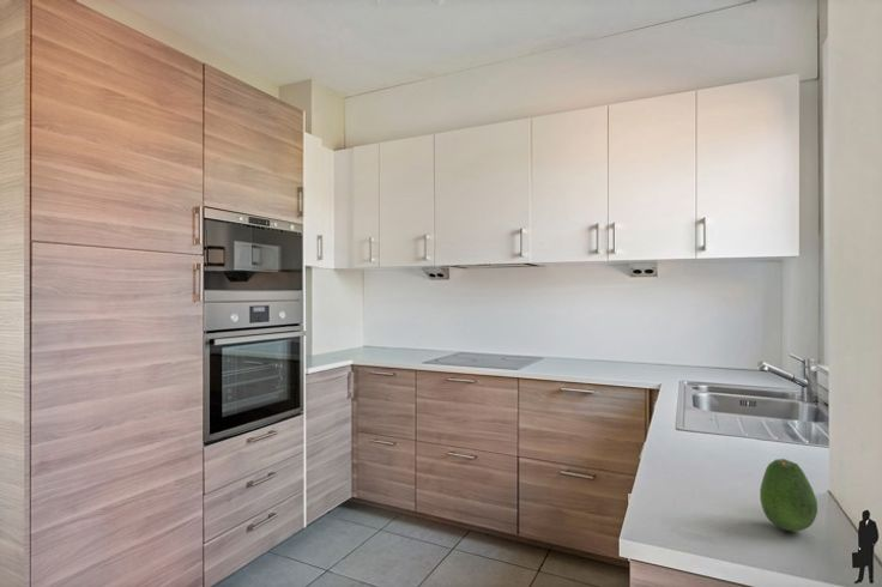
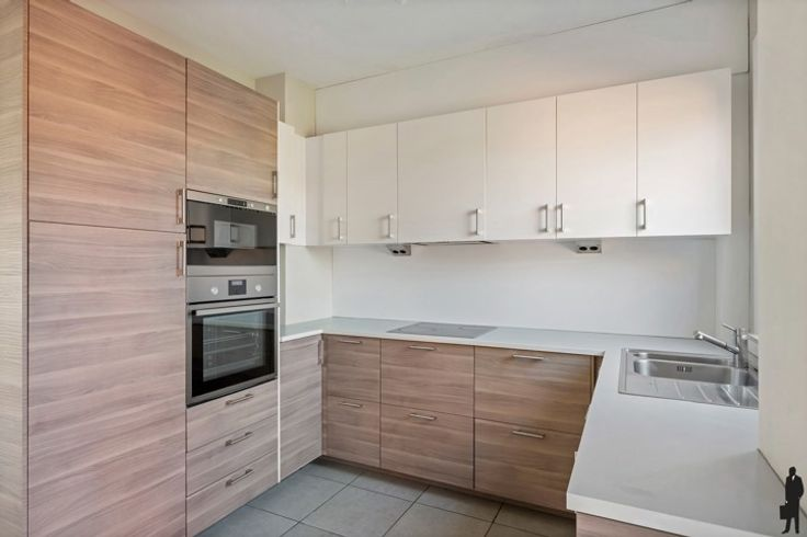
- fruit (787, 495)
